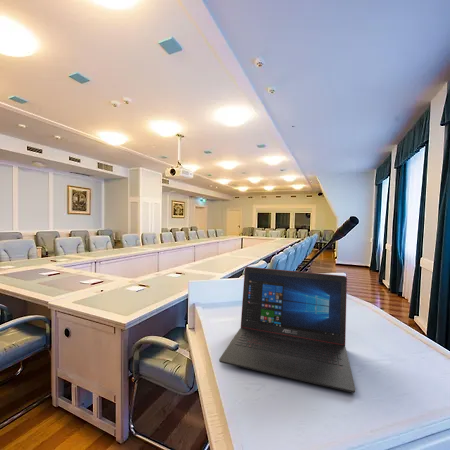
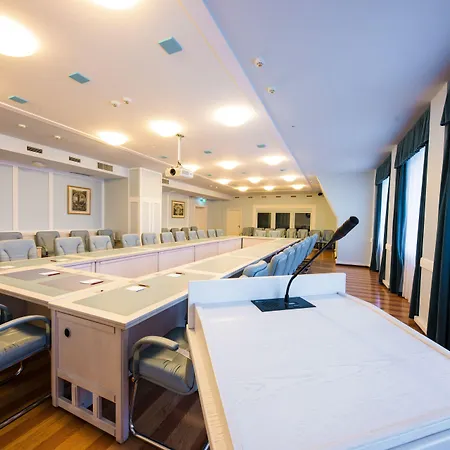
- laptop (287, 316)
